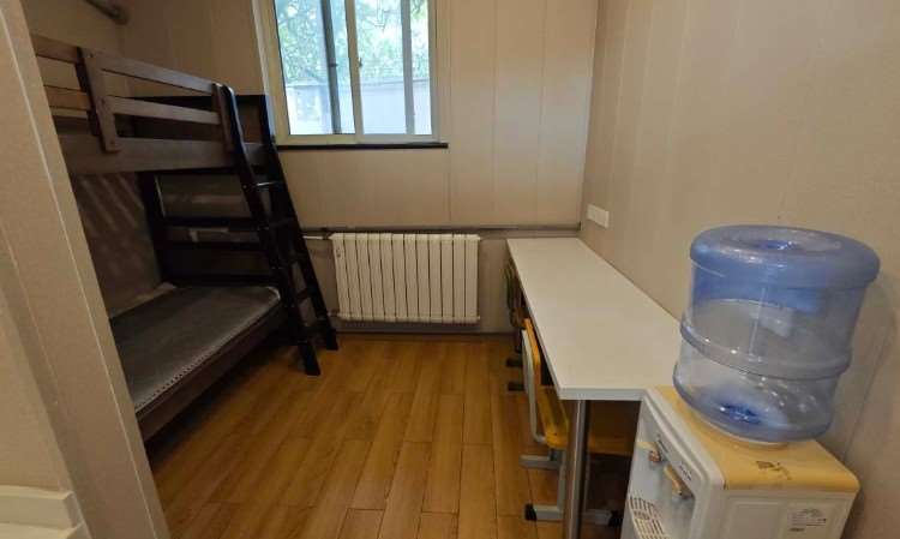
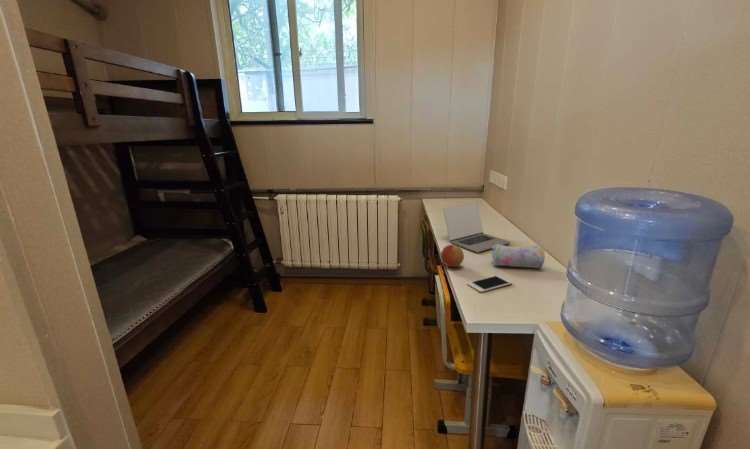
+ laptop (476, 225)
+ cell phone (489, 283)
+ apple (452, 254)
+ pencil case (517, 255)
